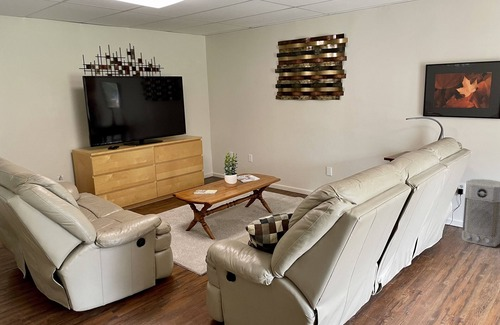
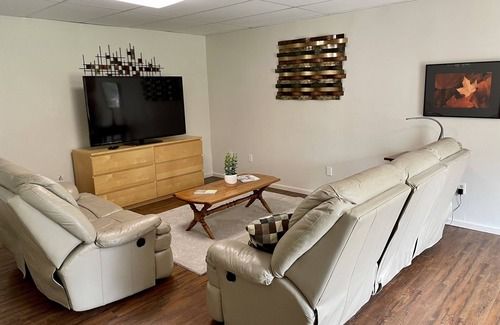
- air purifier (483, 211)
